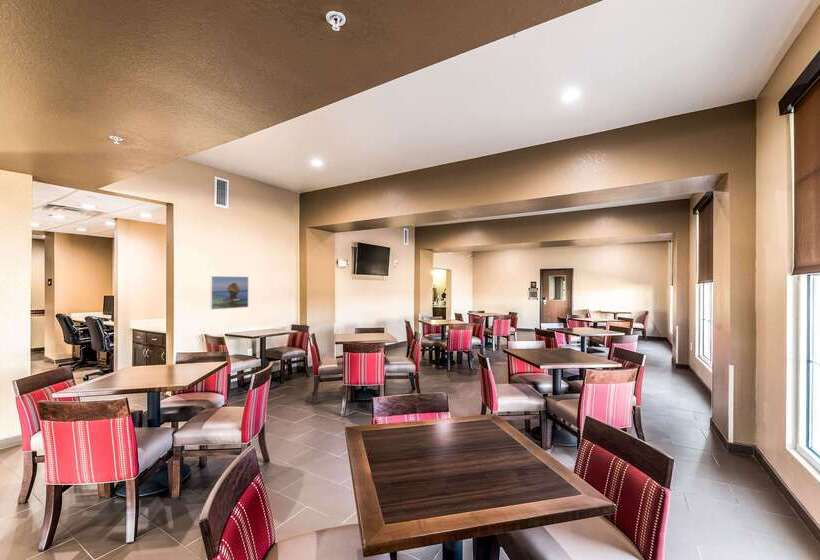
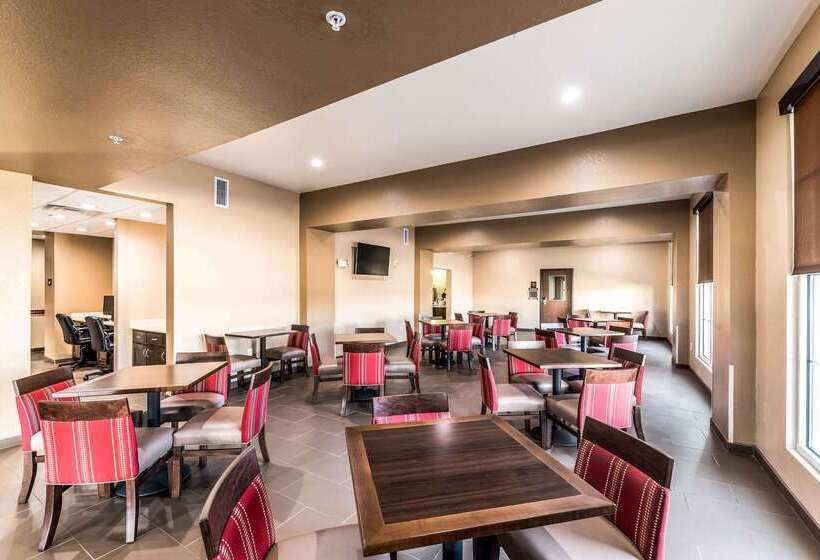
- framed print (230, 292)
